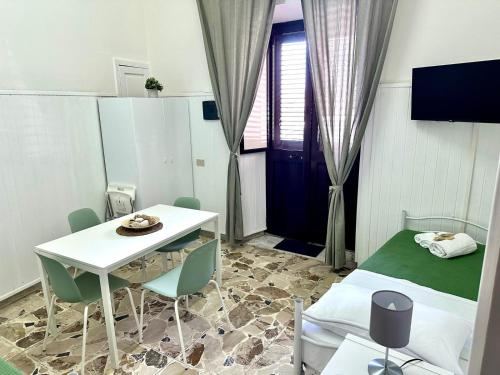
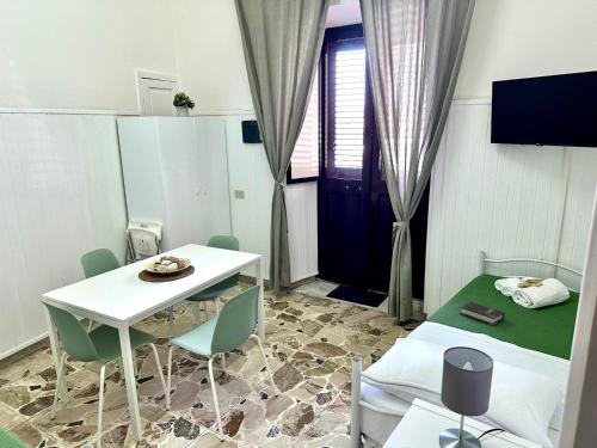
+ hardback book (481, 312)
